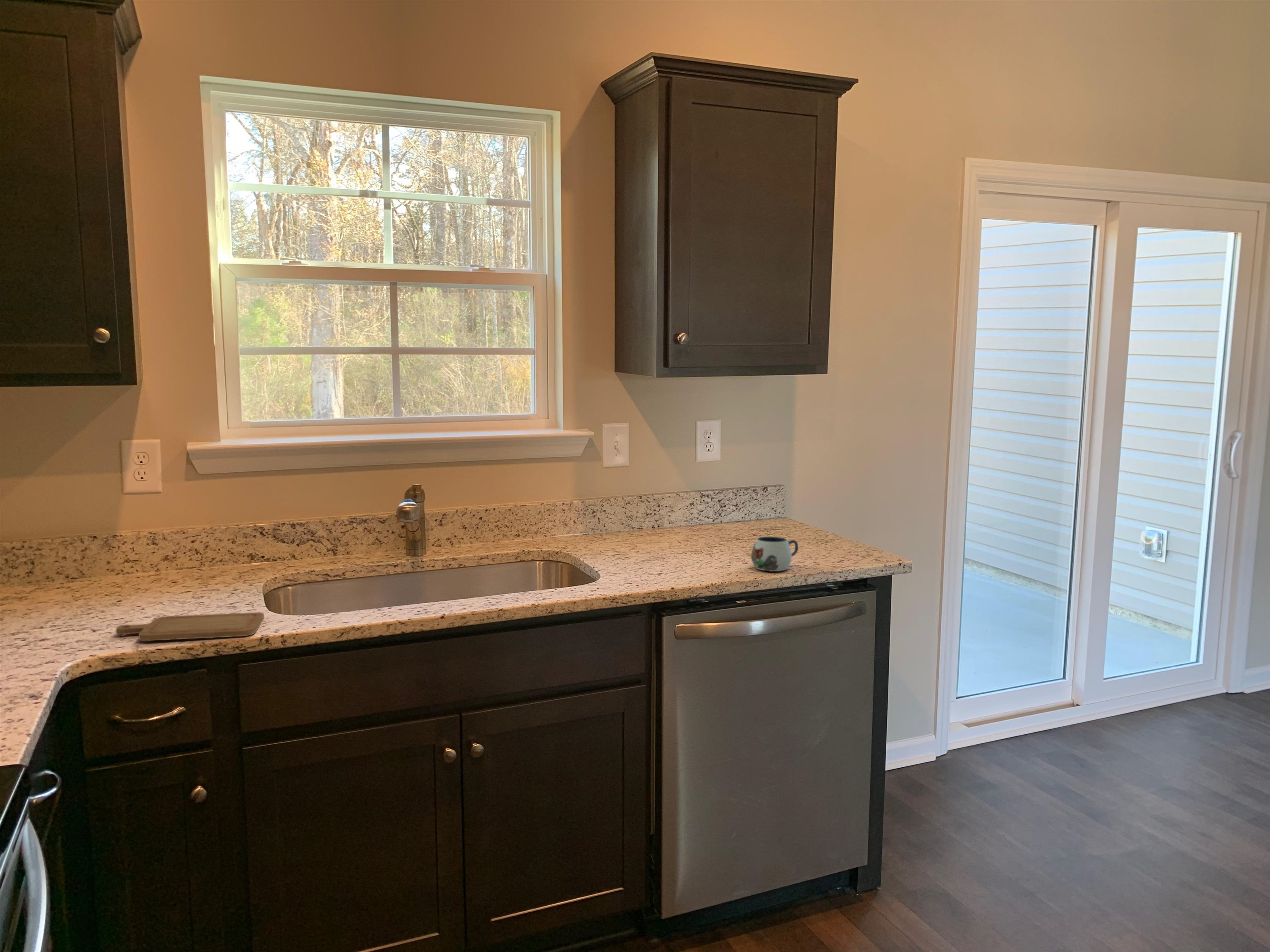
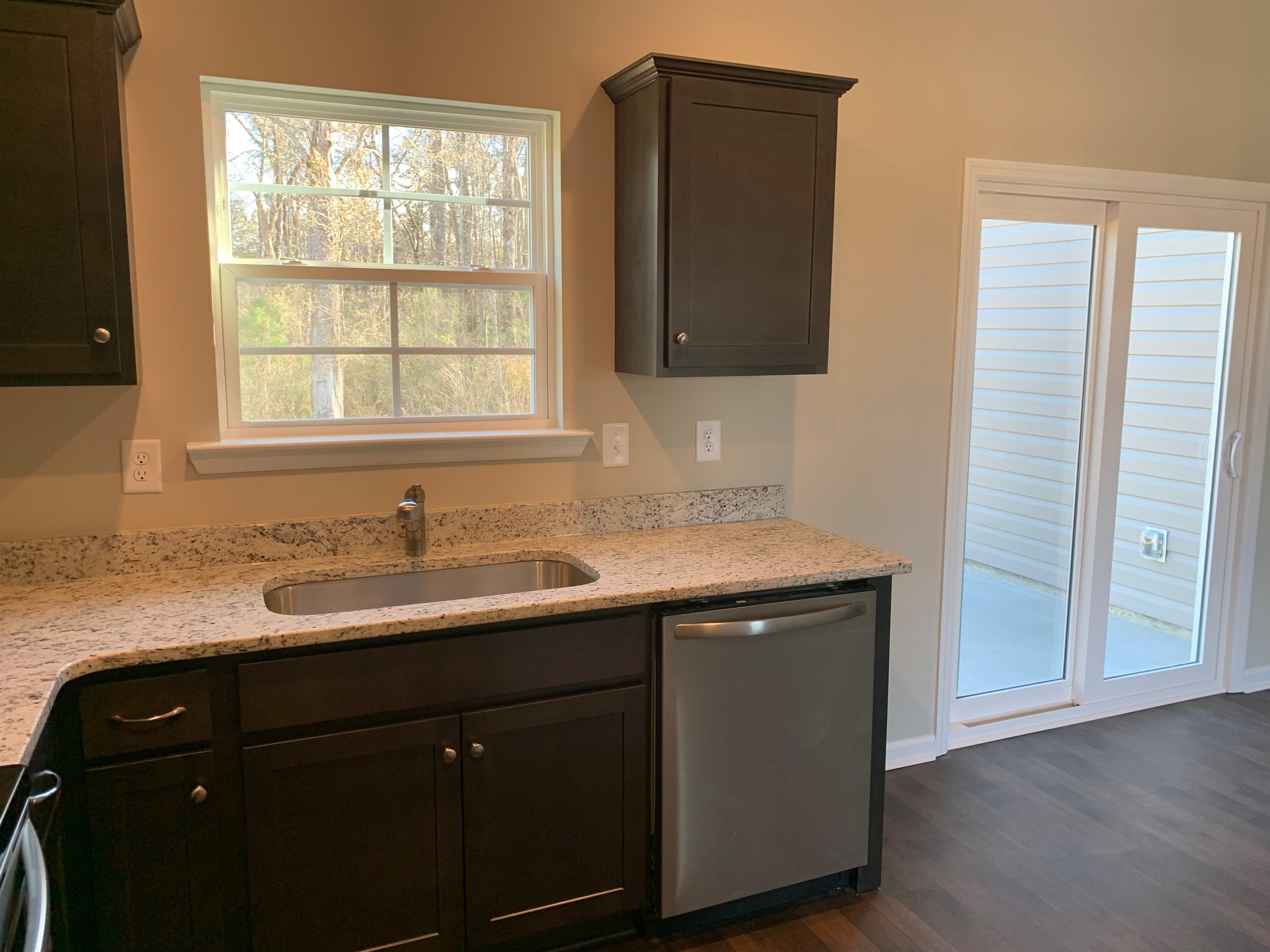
- mug (776, 553)
- chopping board (189, 626)
